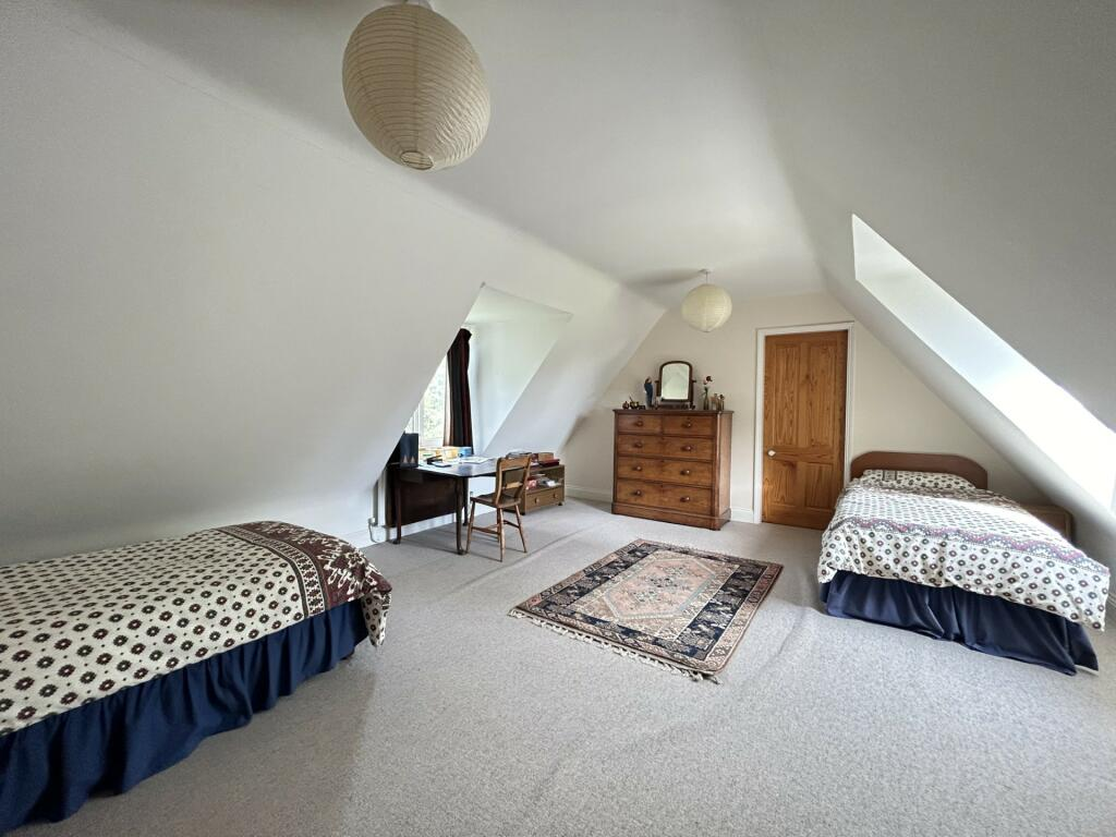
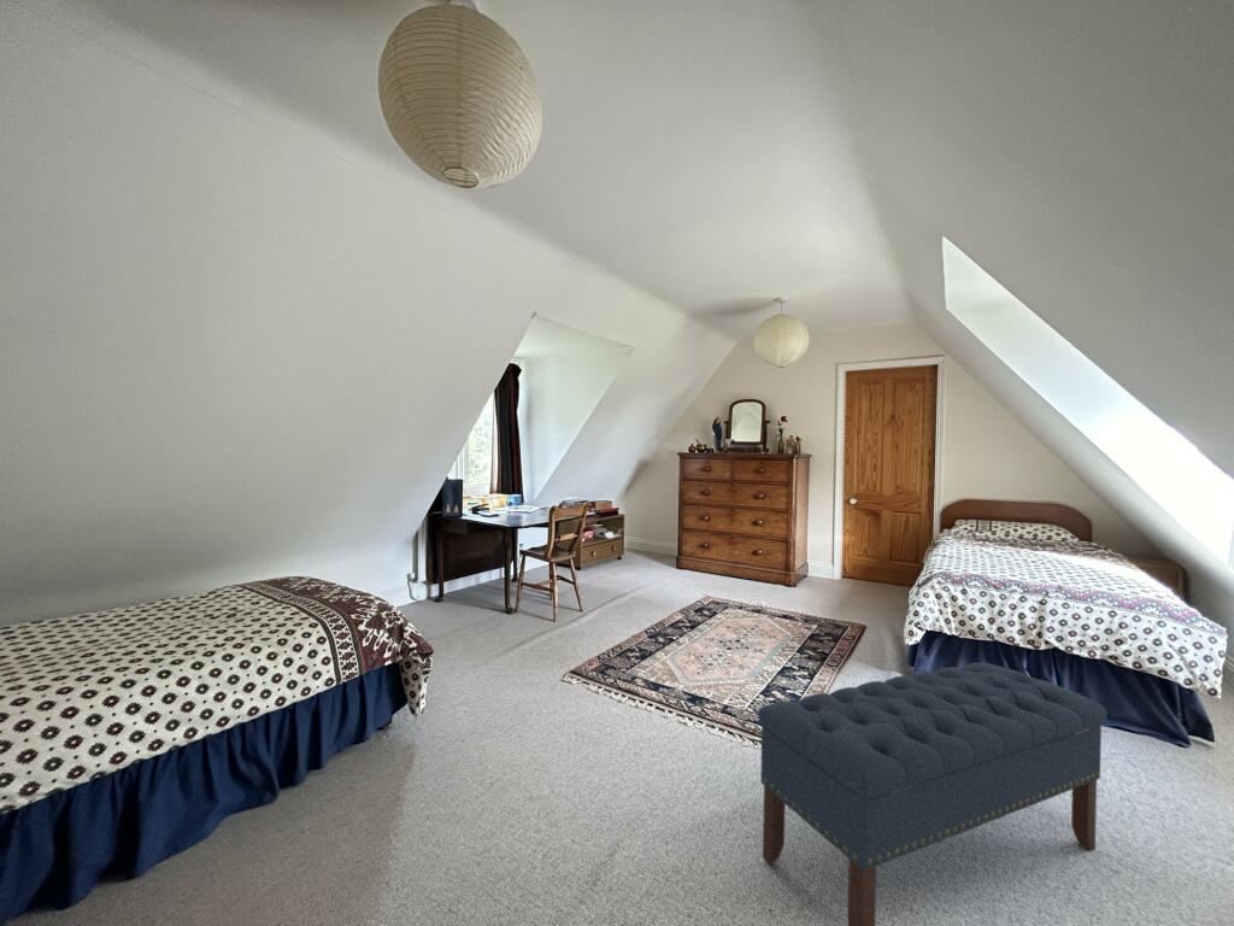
+ bench (933, 774)
